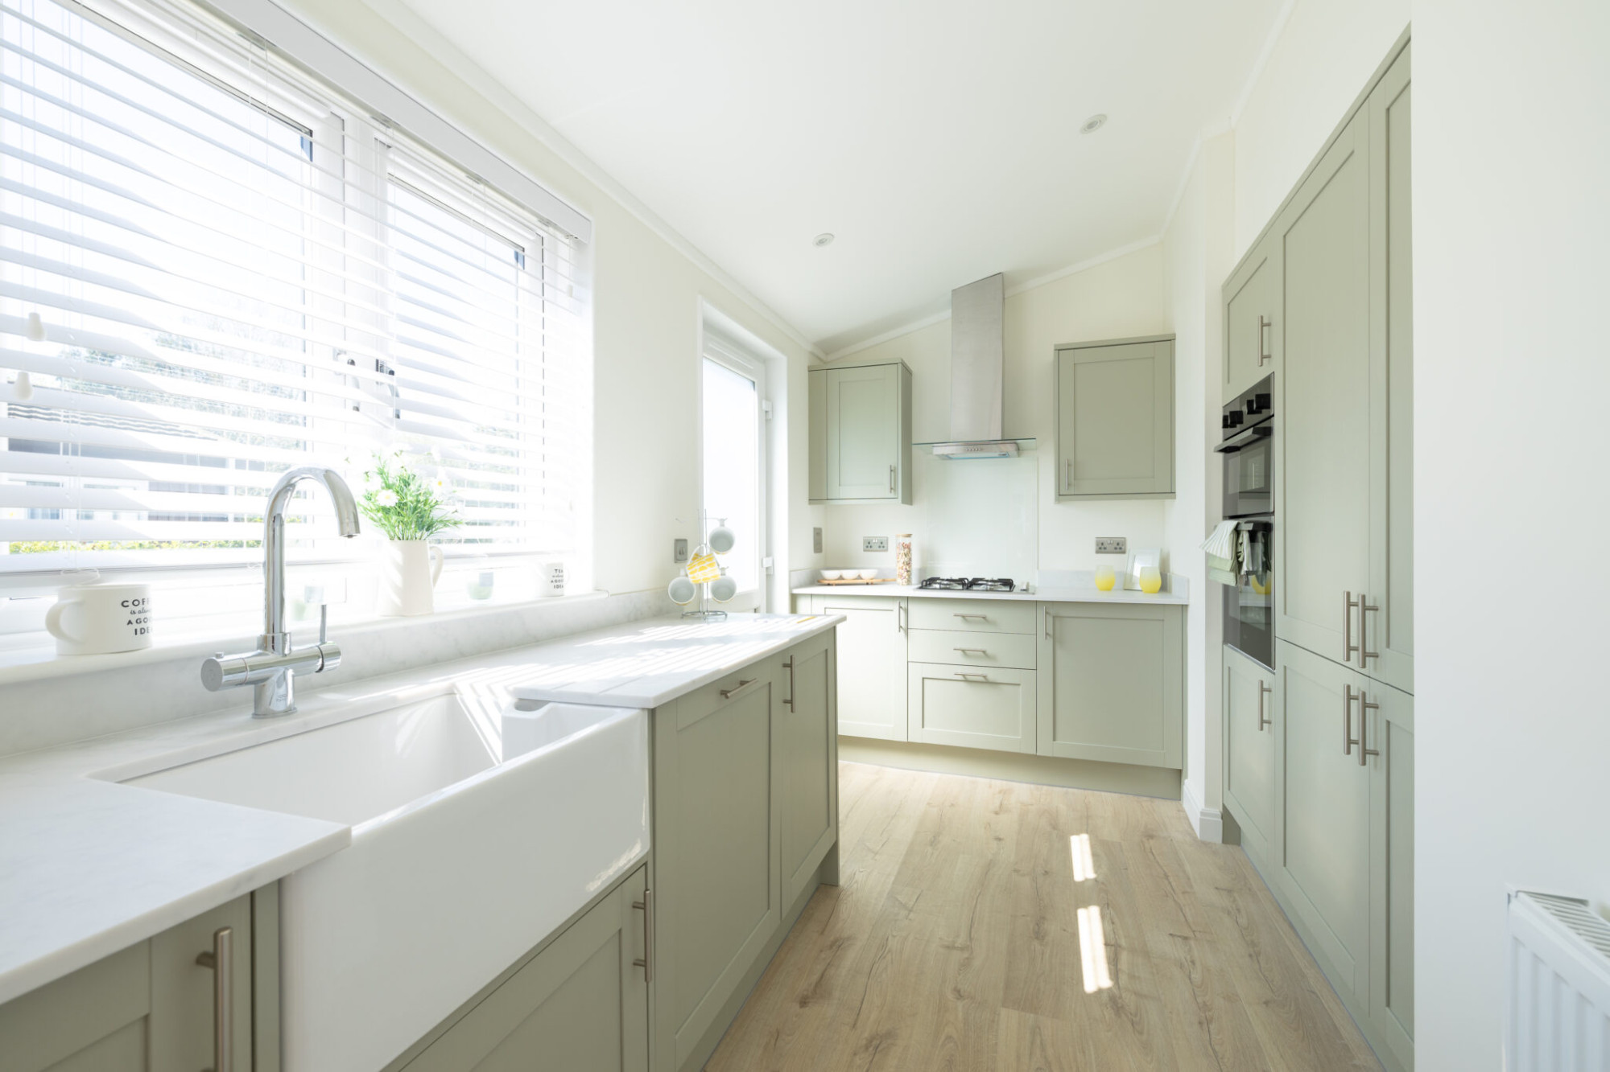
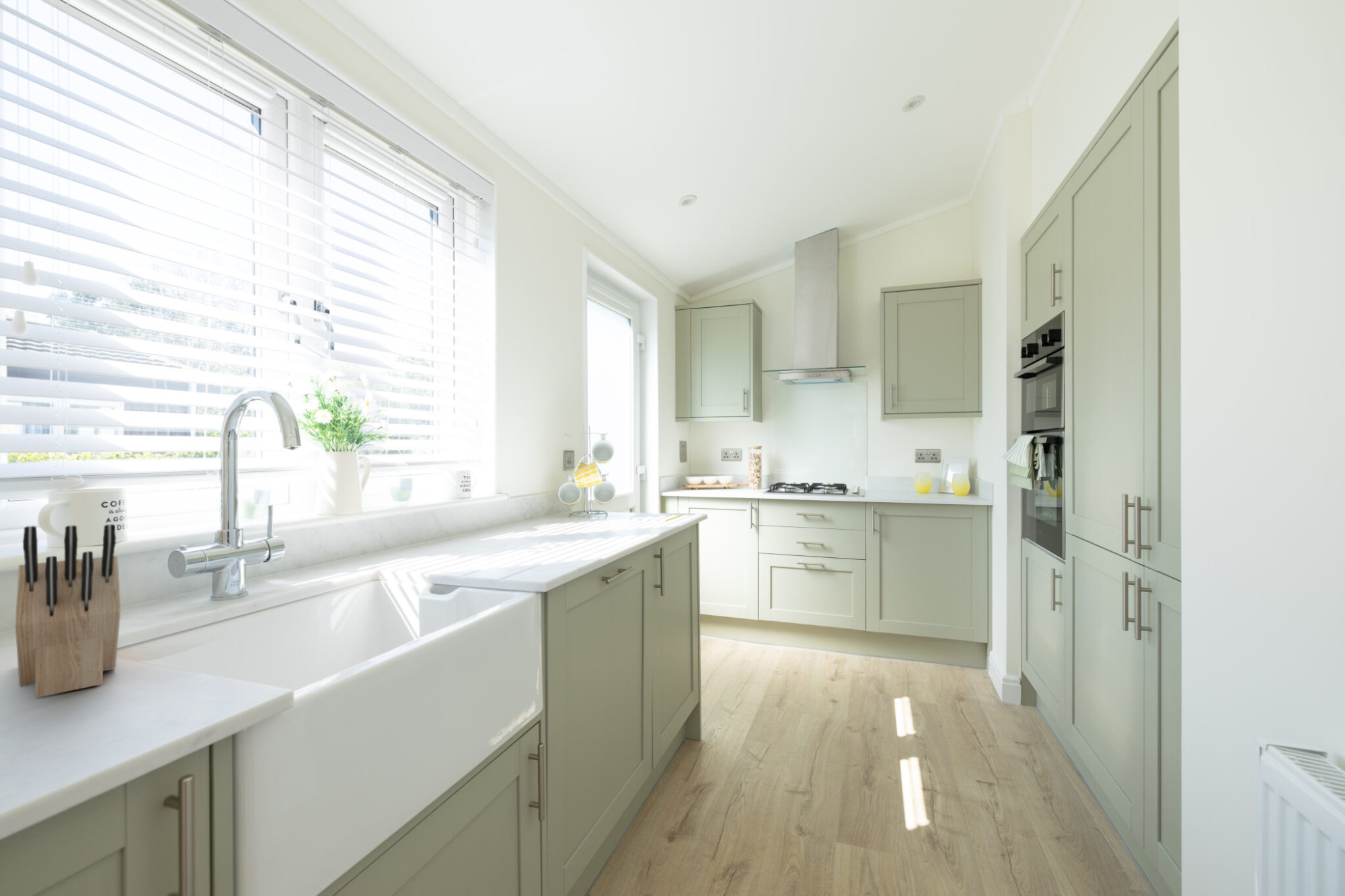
+ knife block (70, 597)
